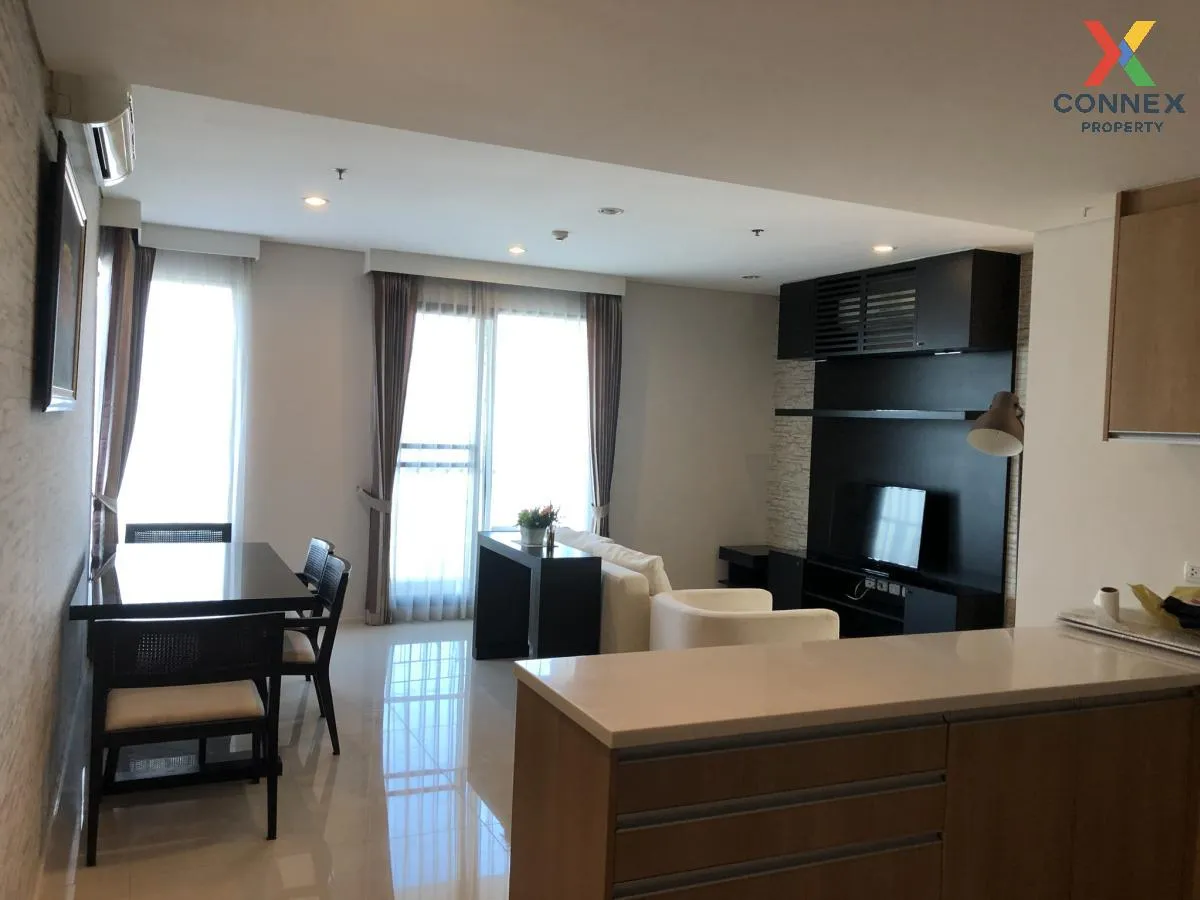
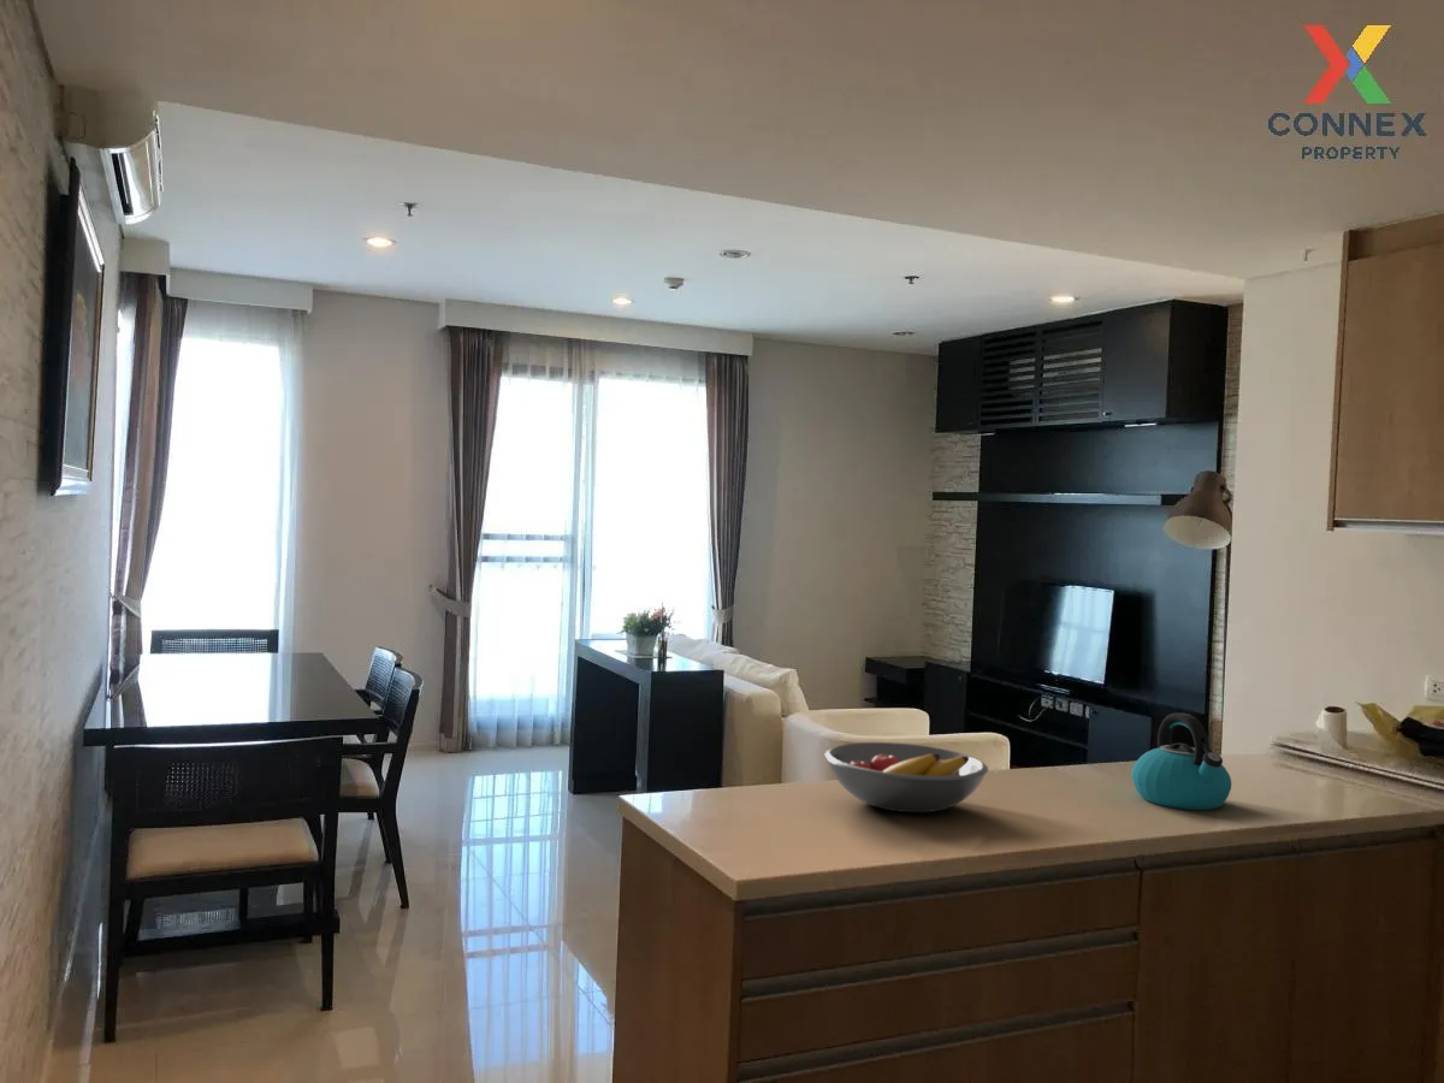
+ kettle (1185, 758)
+ fruit bowl (904, 775)
